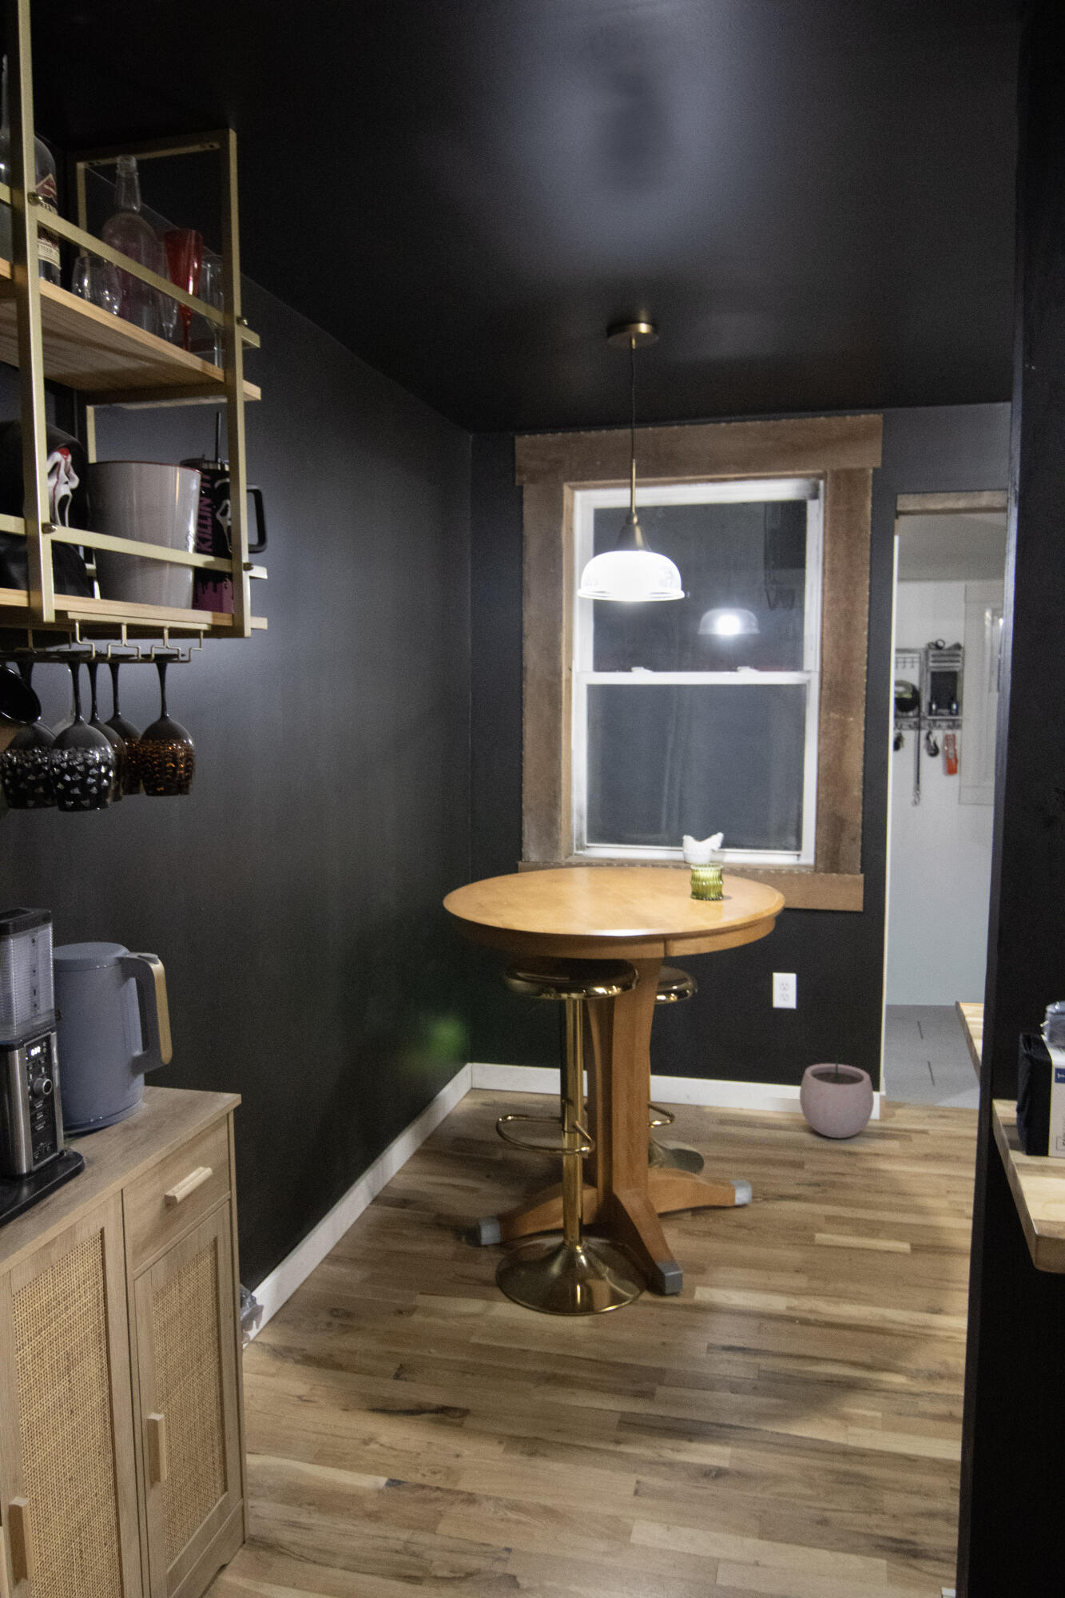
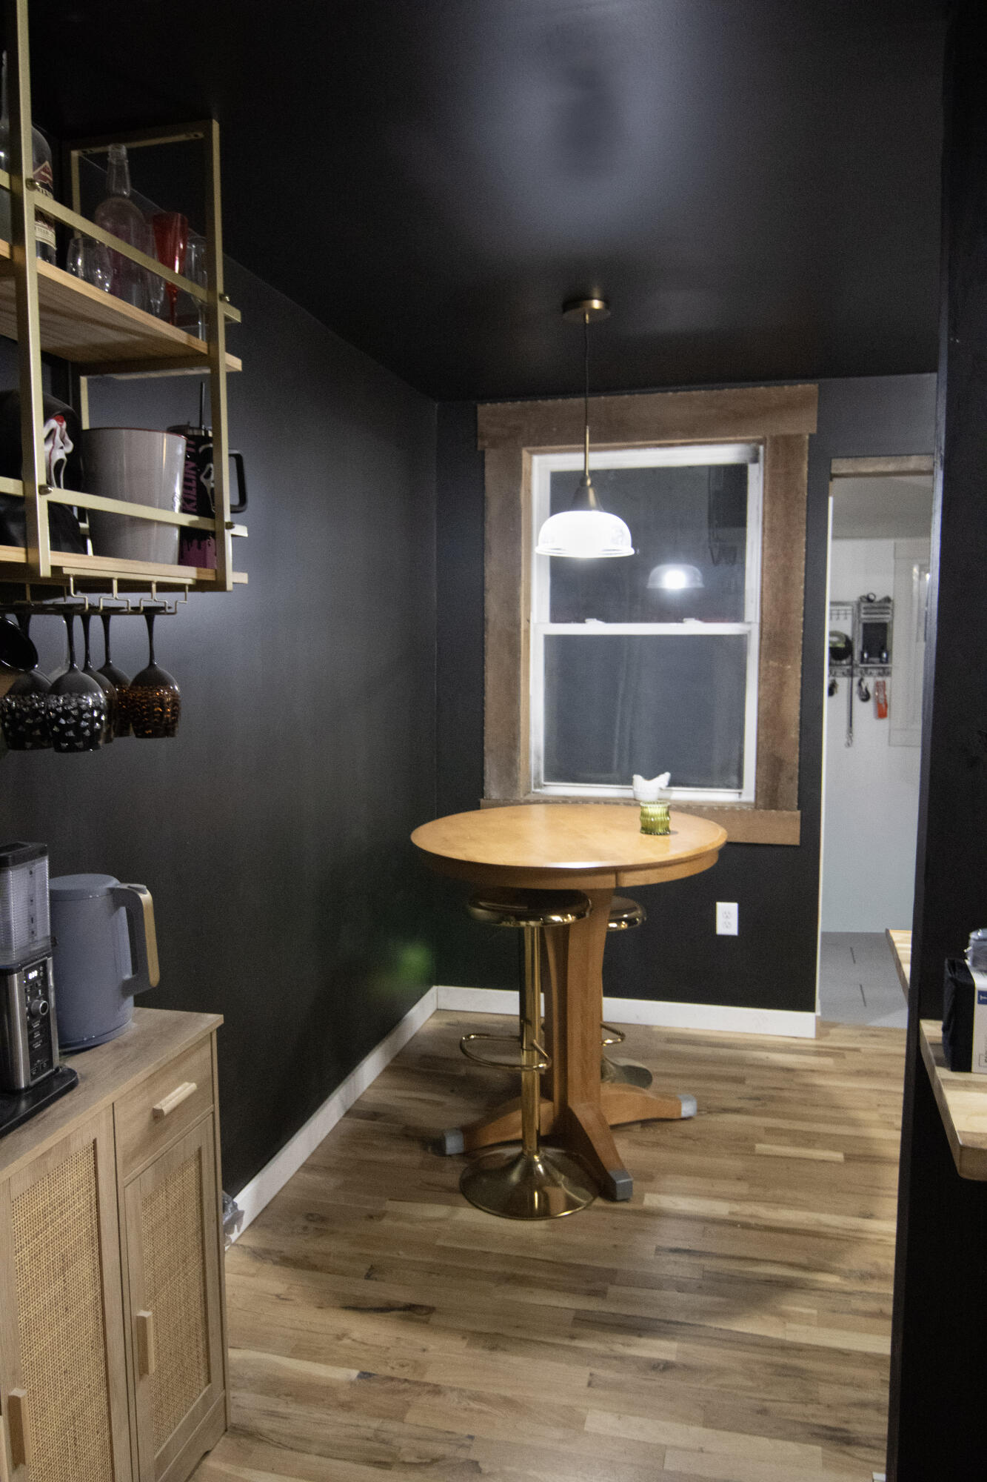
- plant pot (837, 1091)
